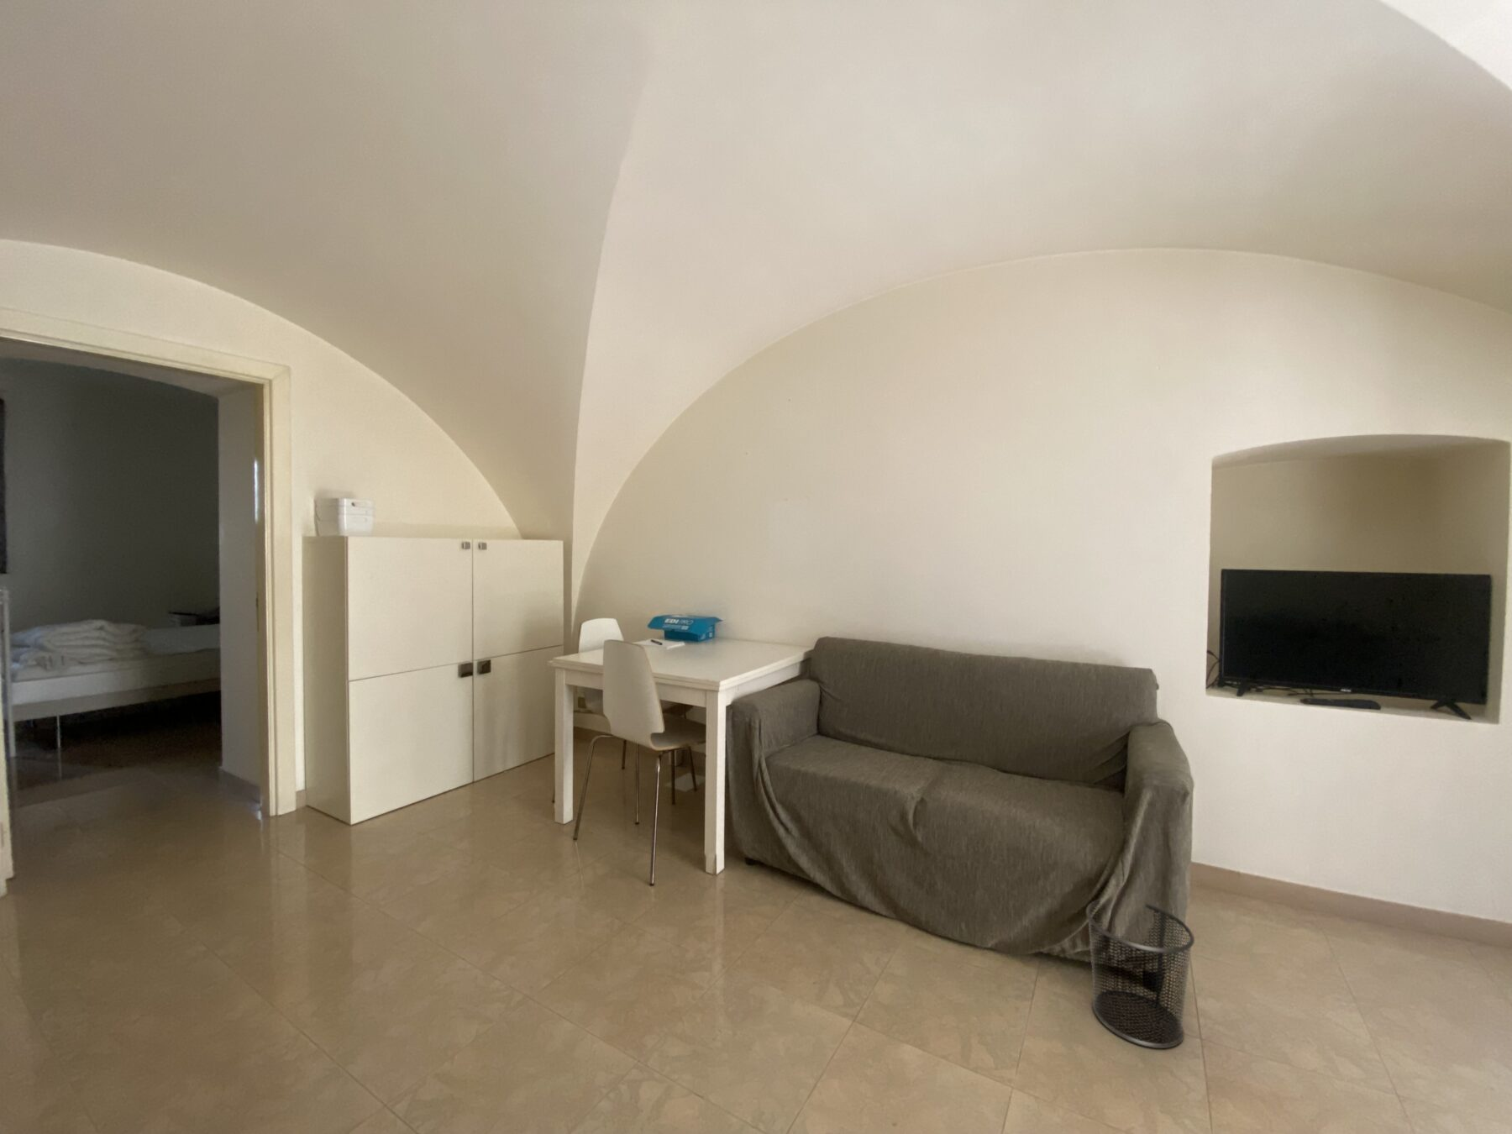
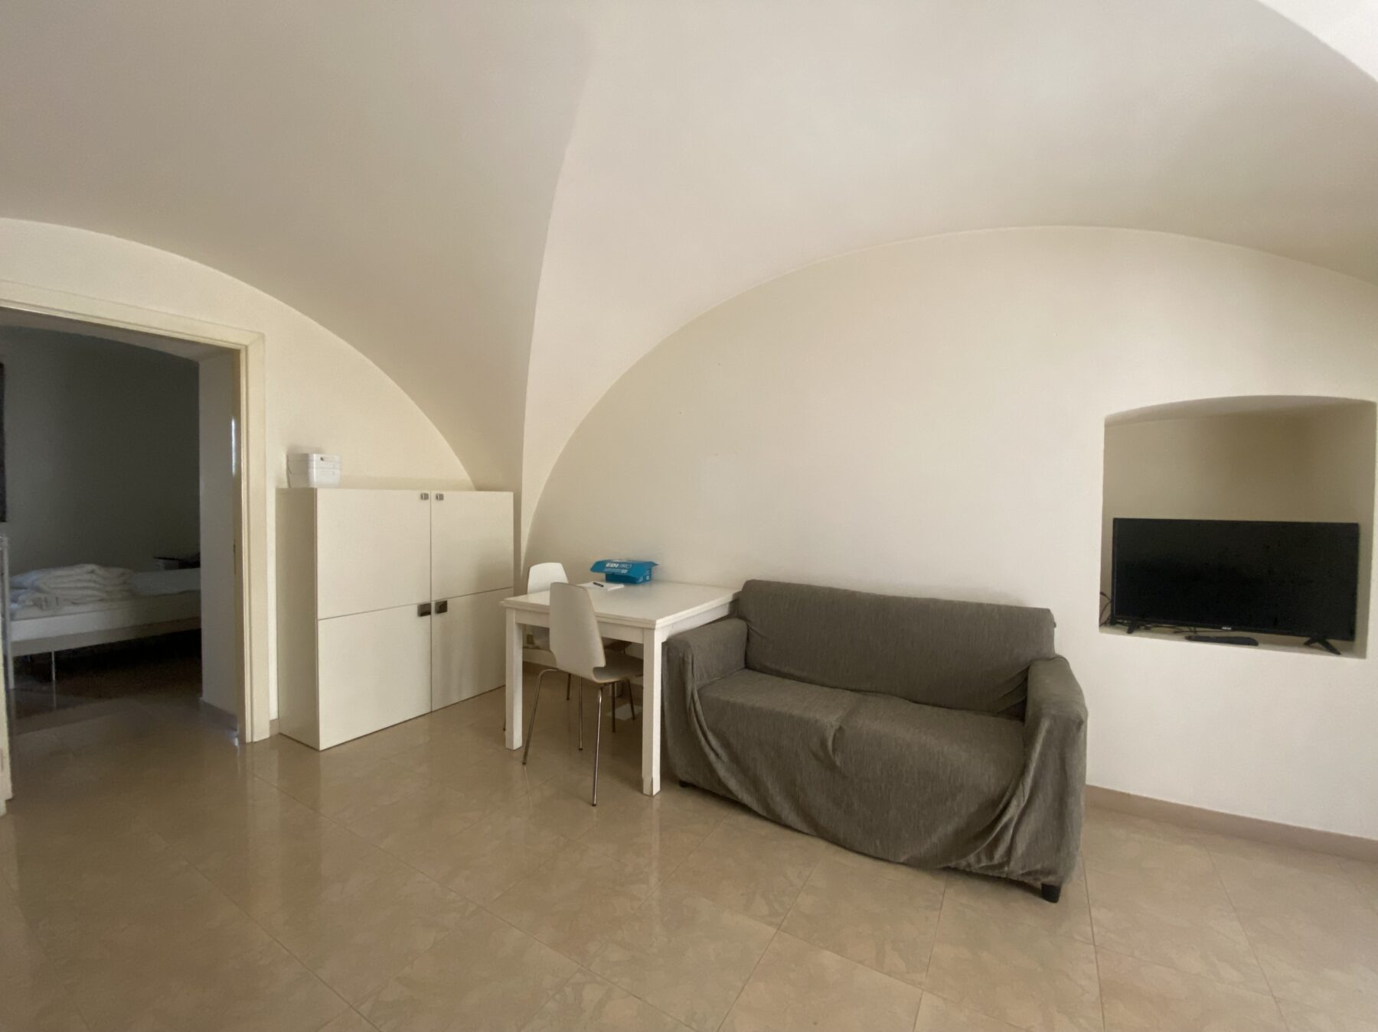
- waste bin (1137, 970)
